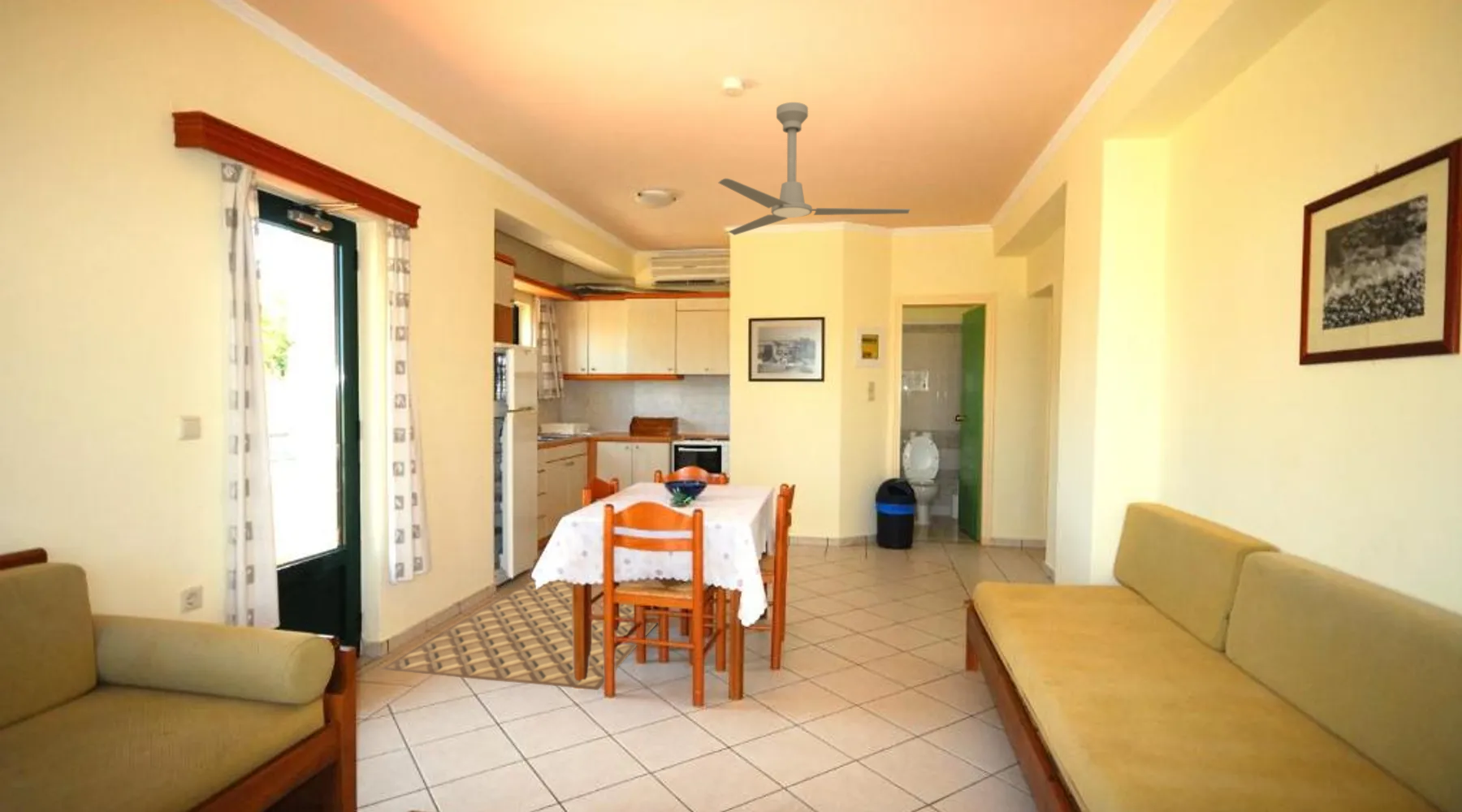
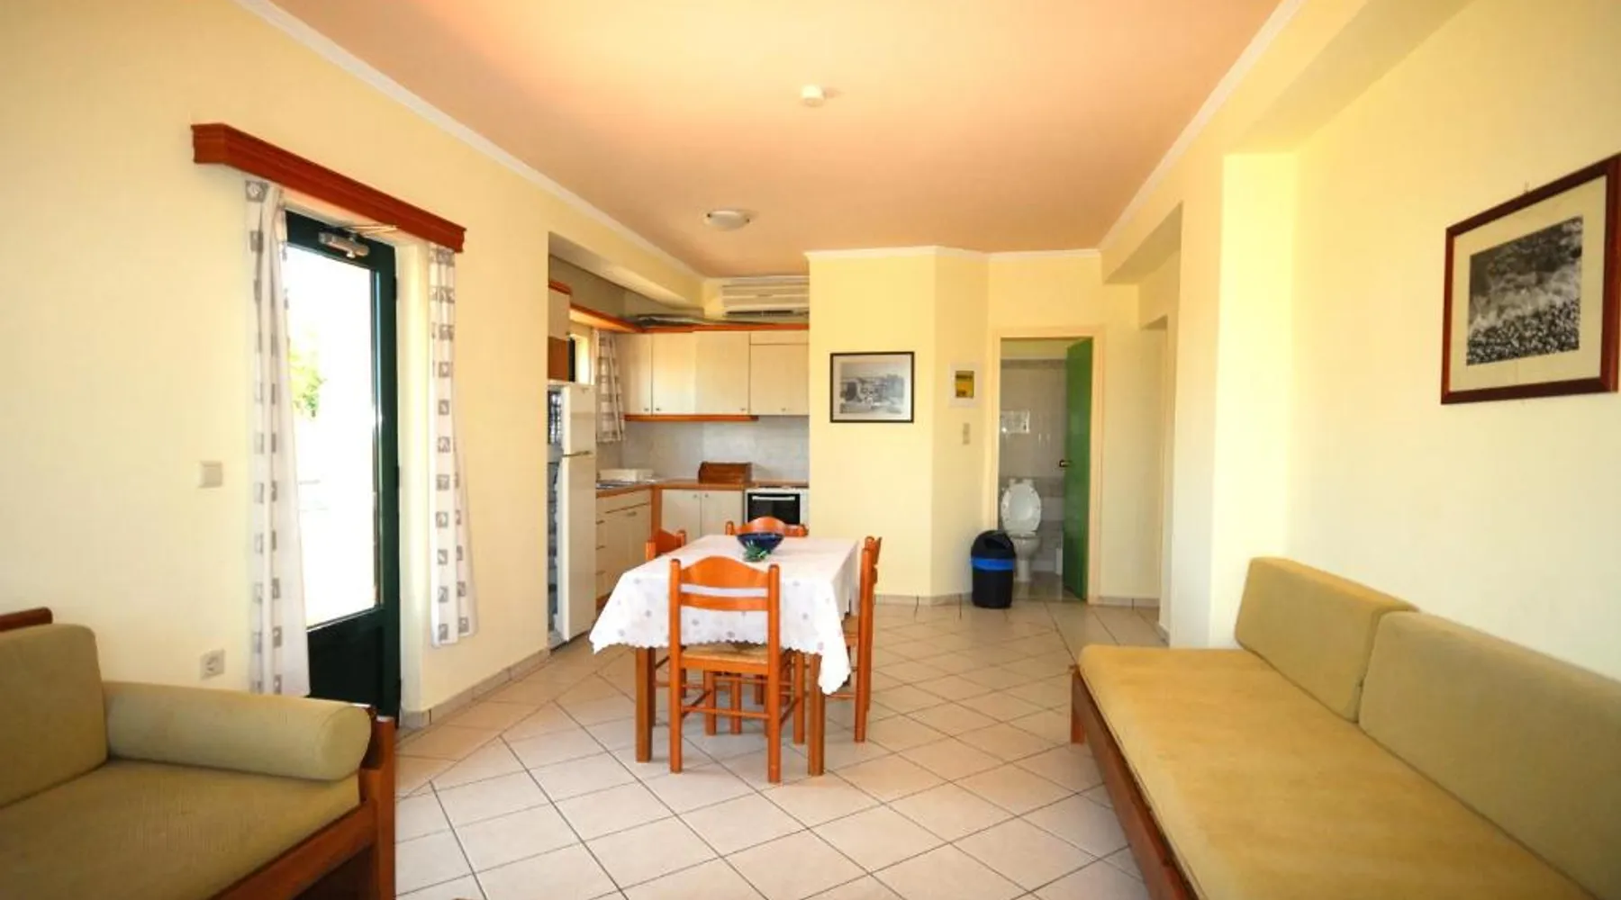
- rug (565, 617)
- ceiling fan (796, 159)
